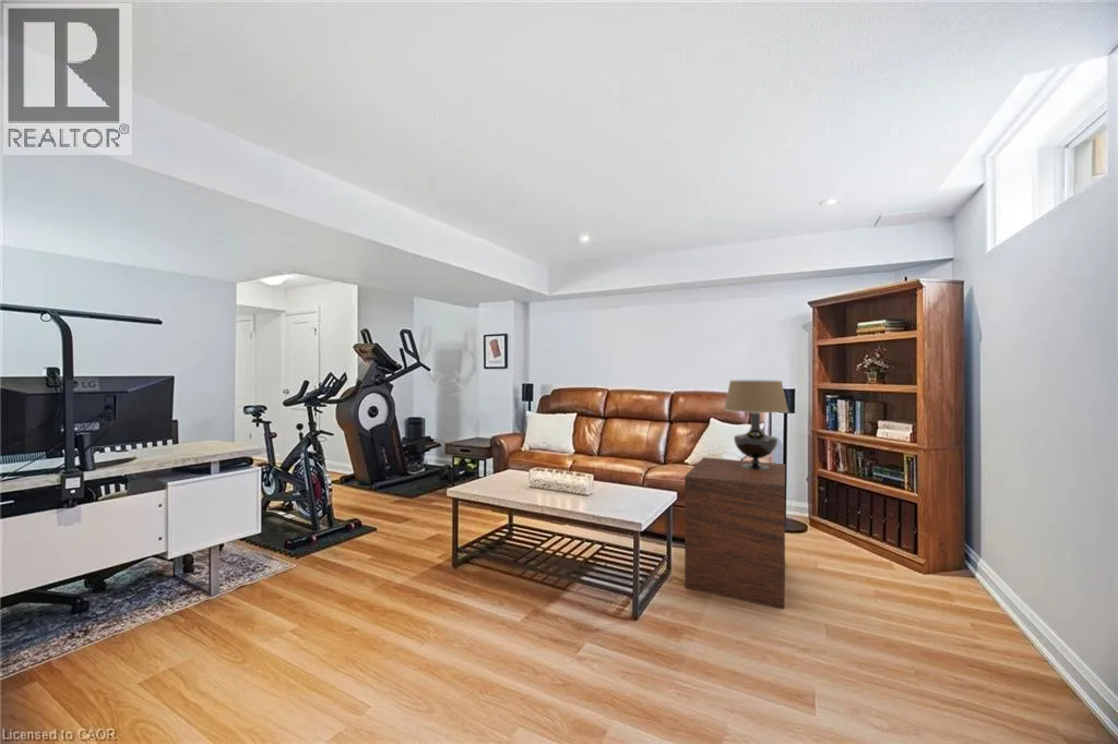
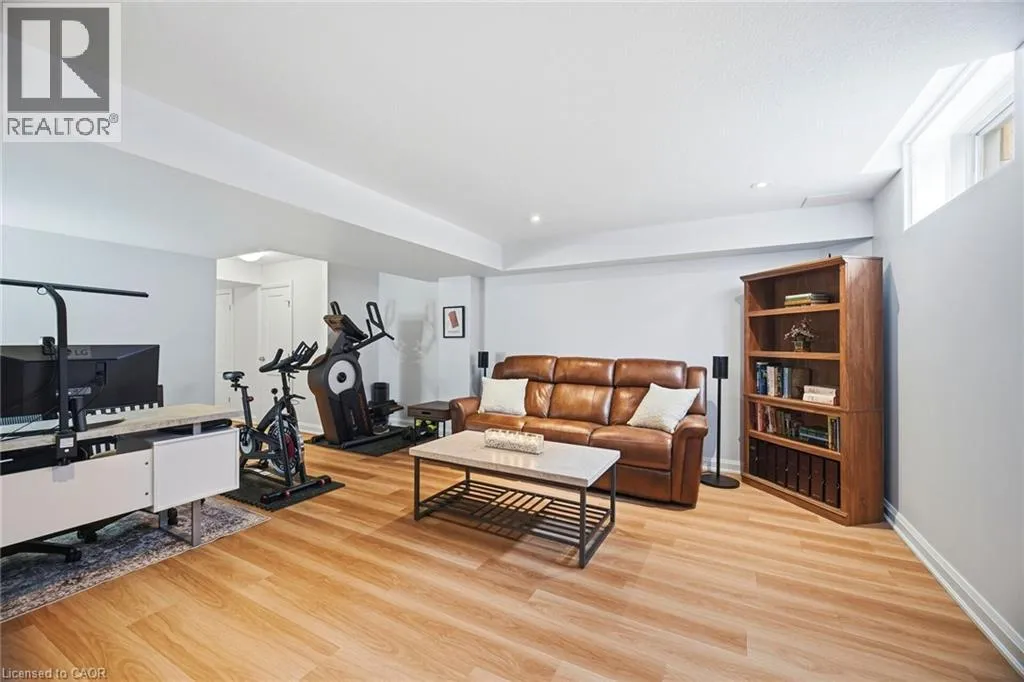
- side table (738, 521)
- table lamp (754, 423)
